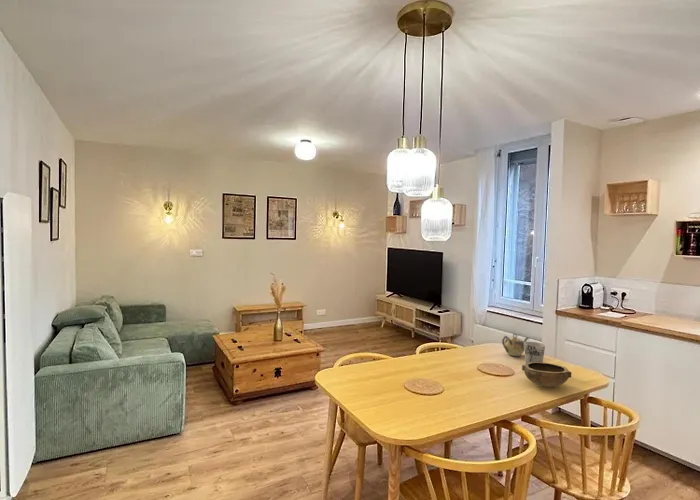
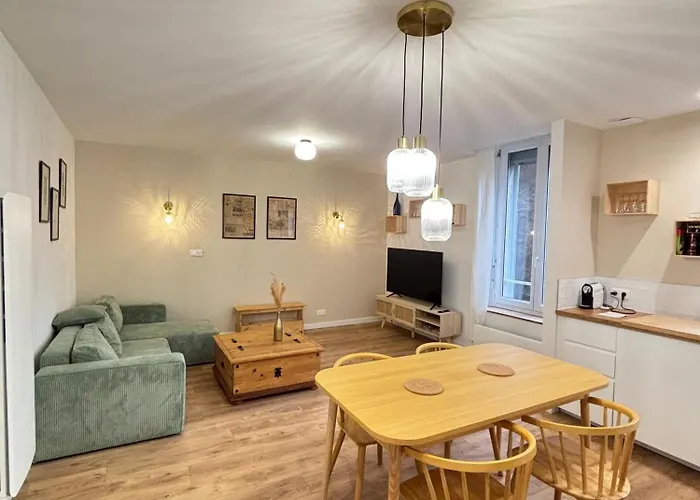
- bowl (545, 375)
- teapot (515, 344)
- cup (534, 357)
